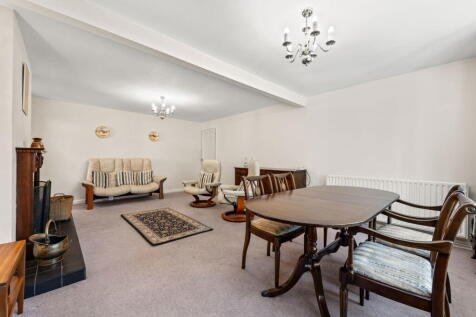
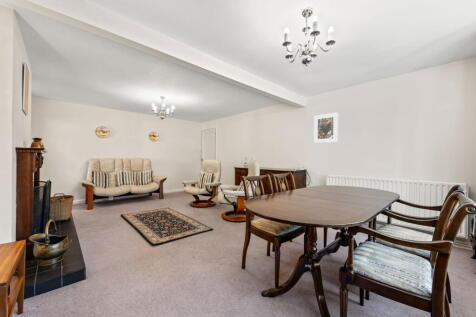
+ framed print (325, 128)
